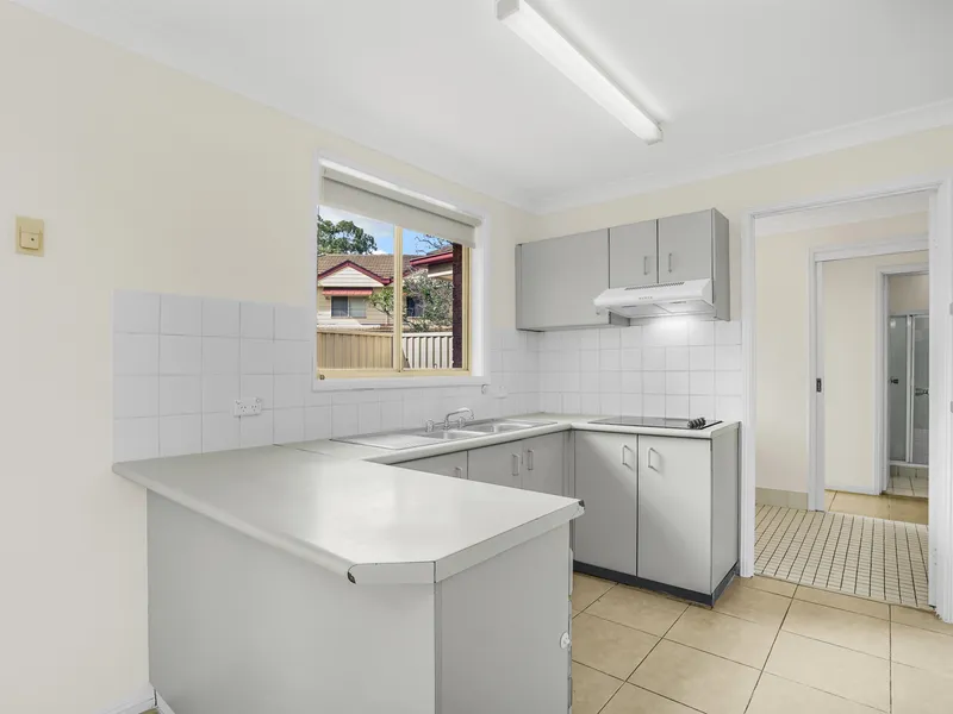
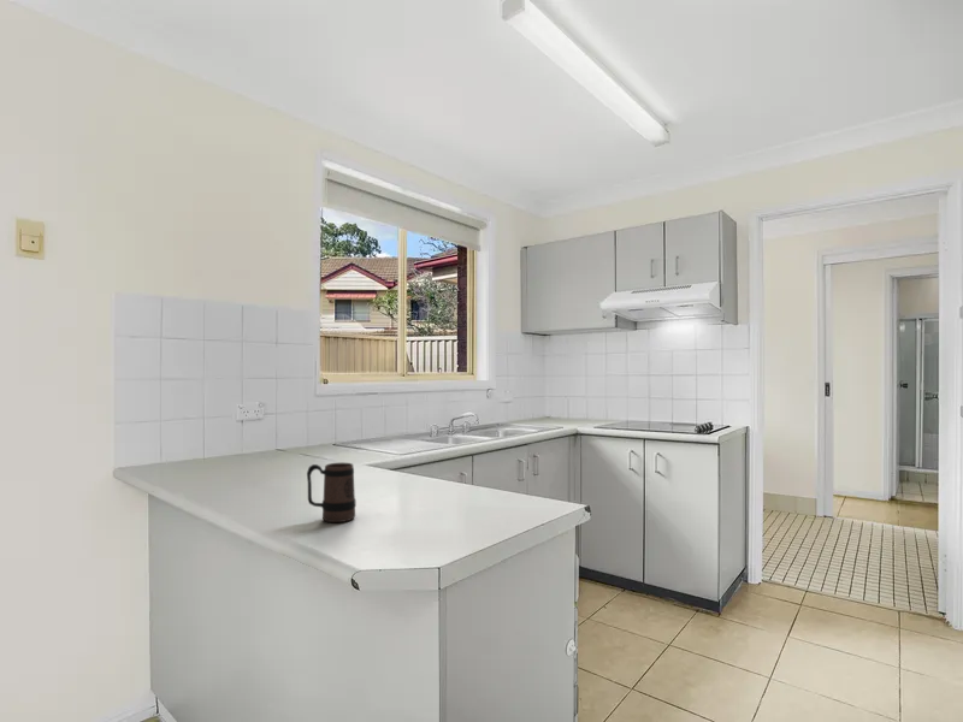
+ mug (331, 491)
